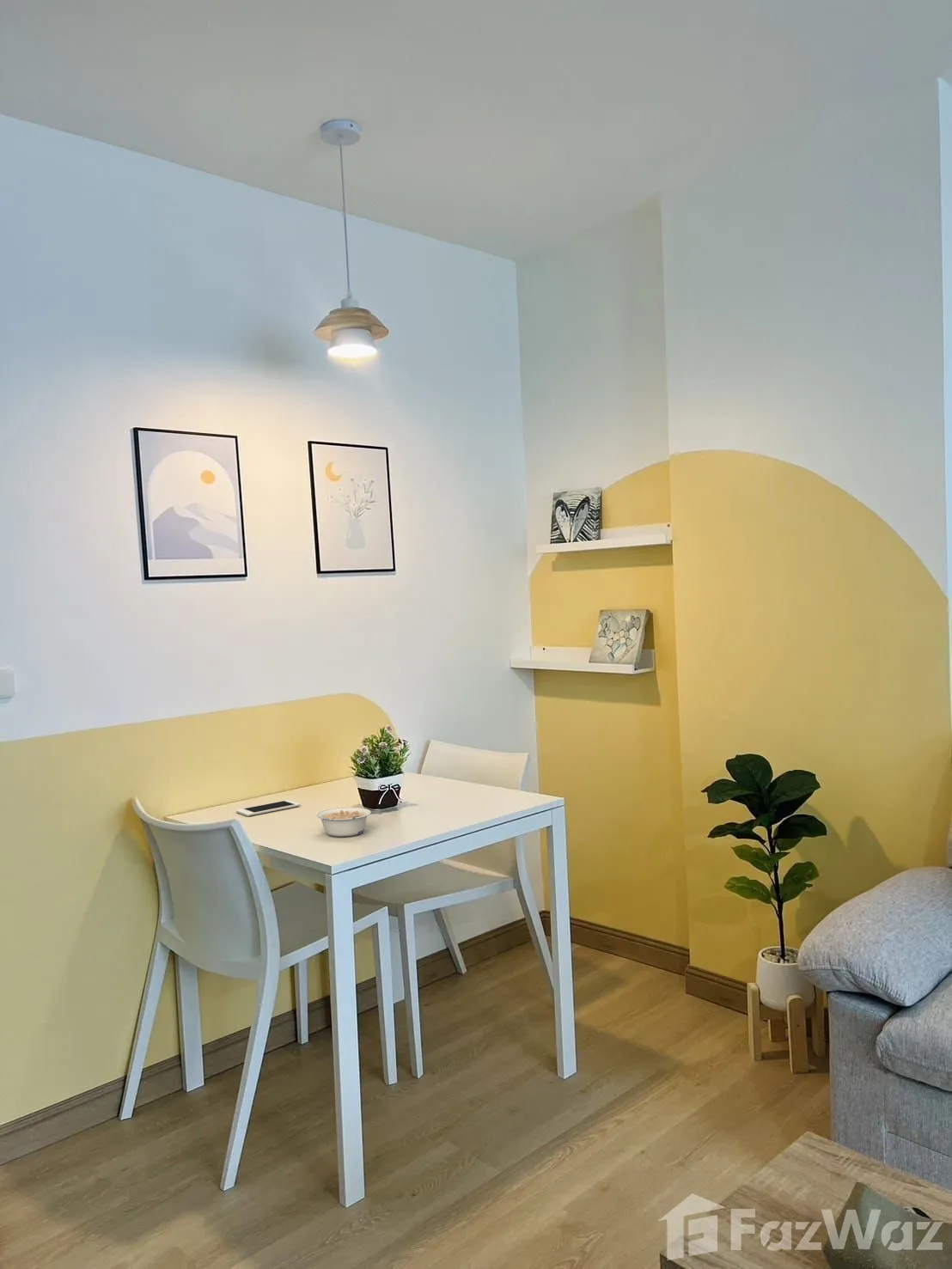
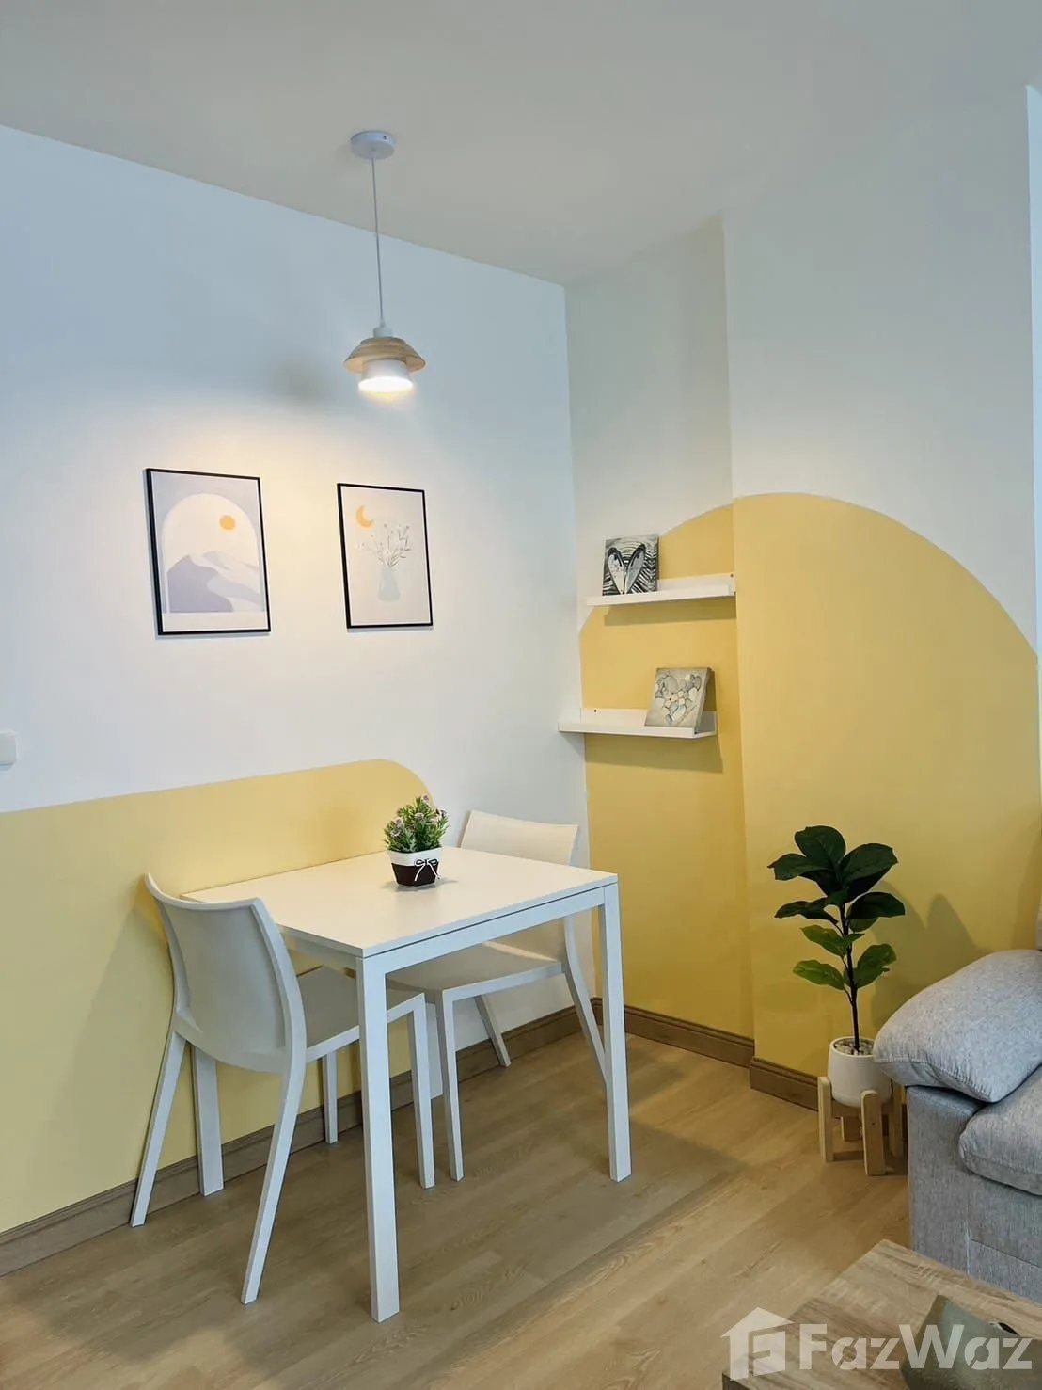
- cell phone (268, 808)
- legume (345, 821)
